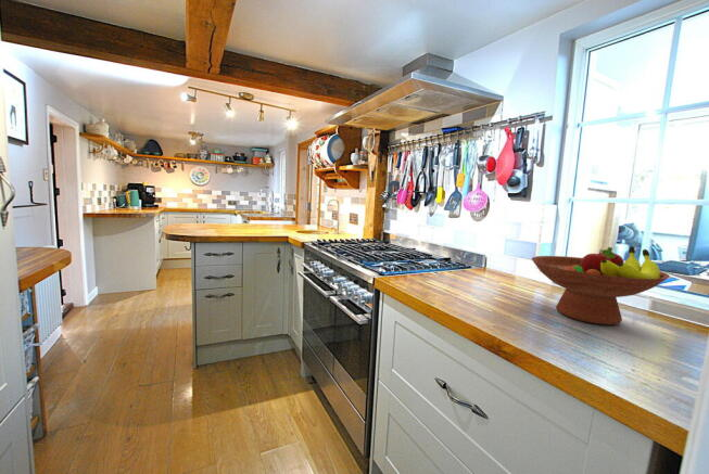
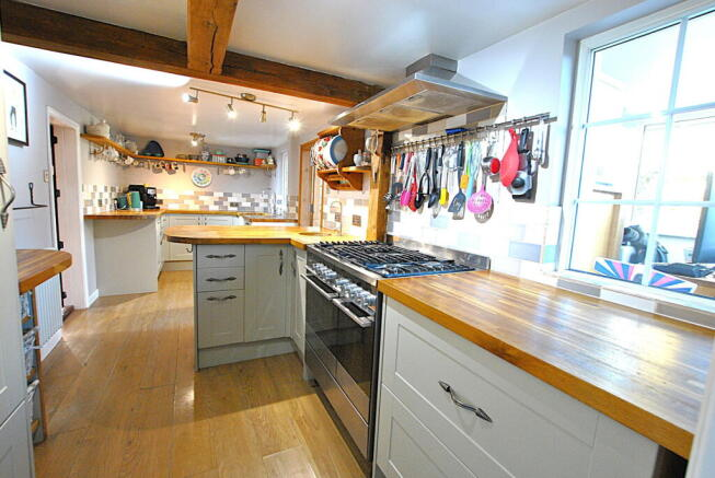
- fruit bowl (591, 281)
